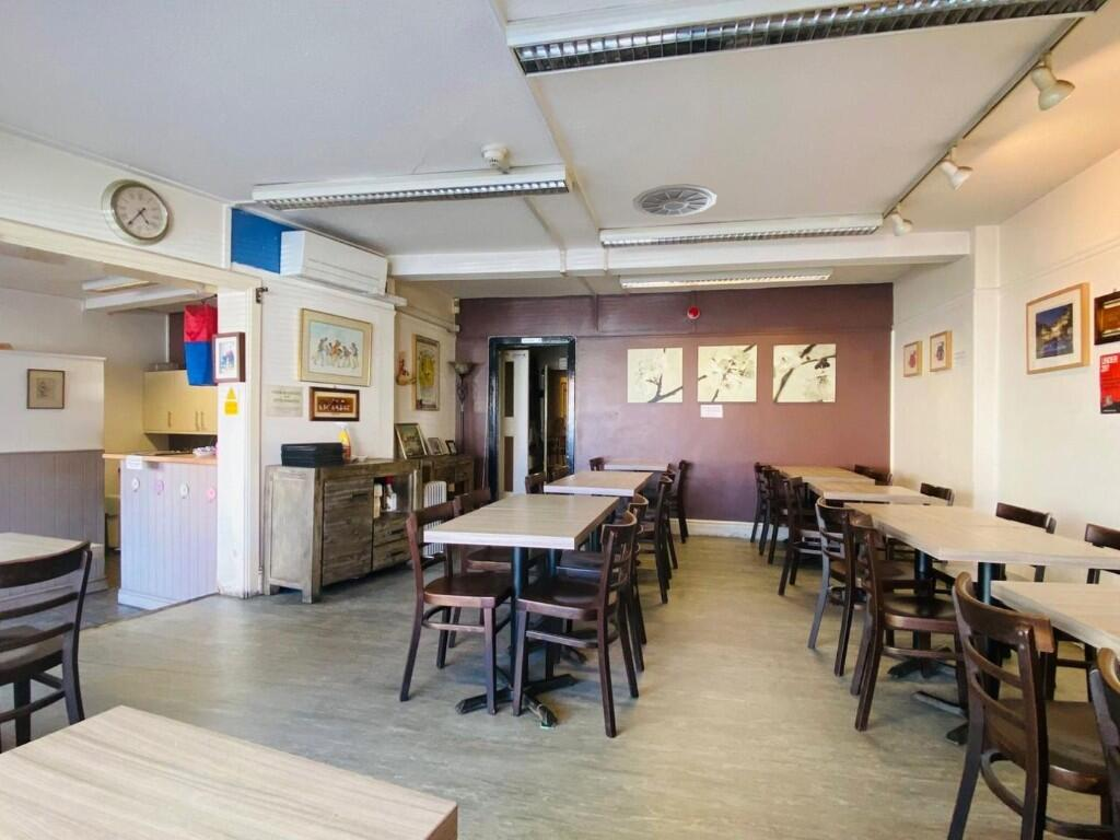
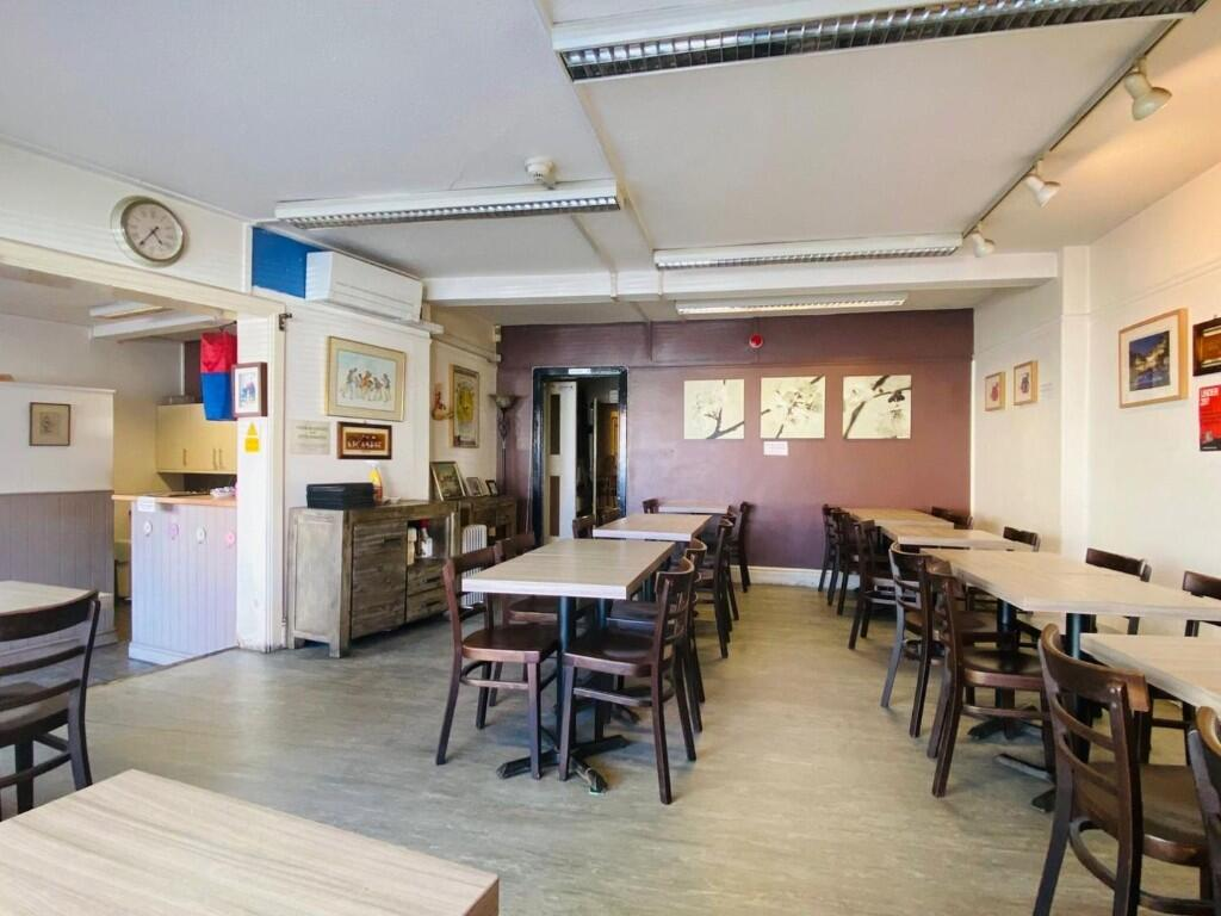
- ceiling vent (674, 202)
